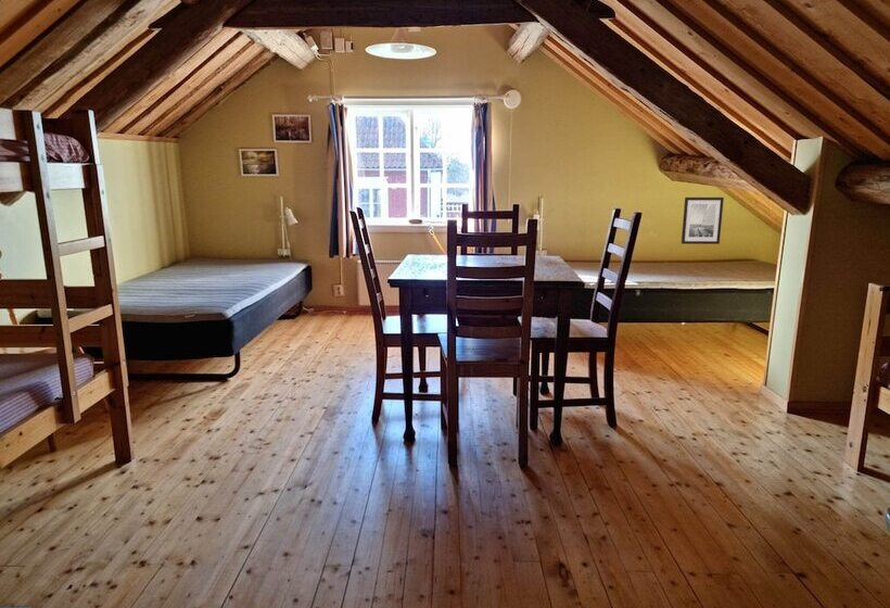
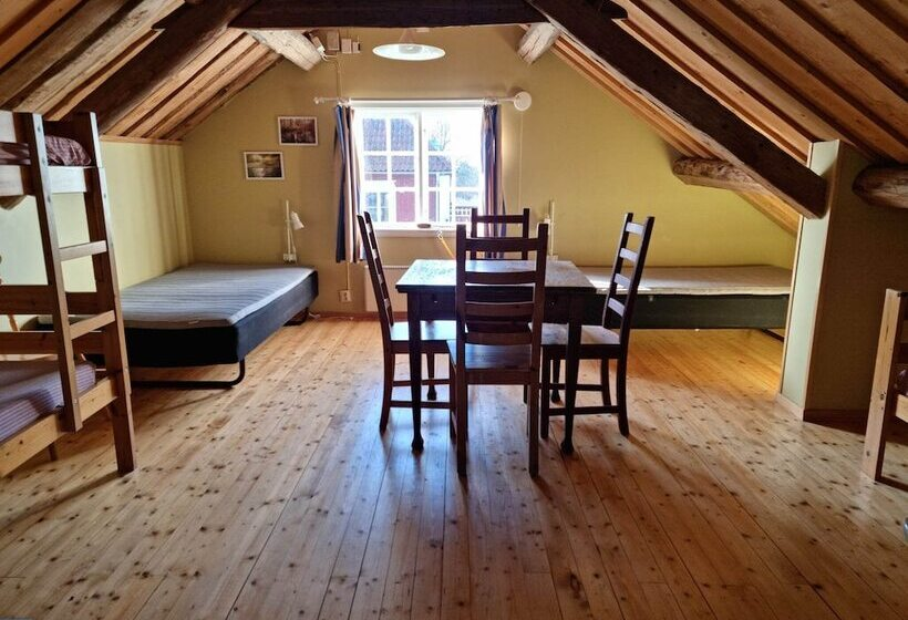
- wall art (702, 220)
